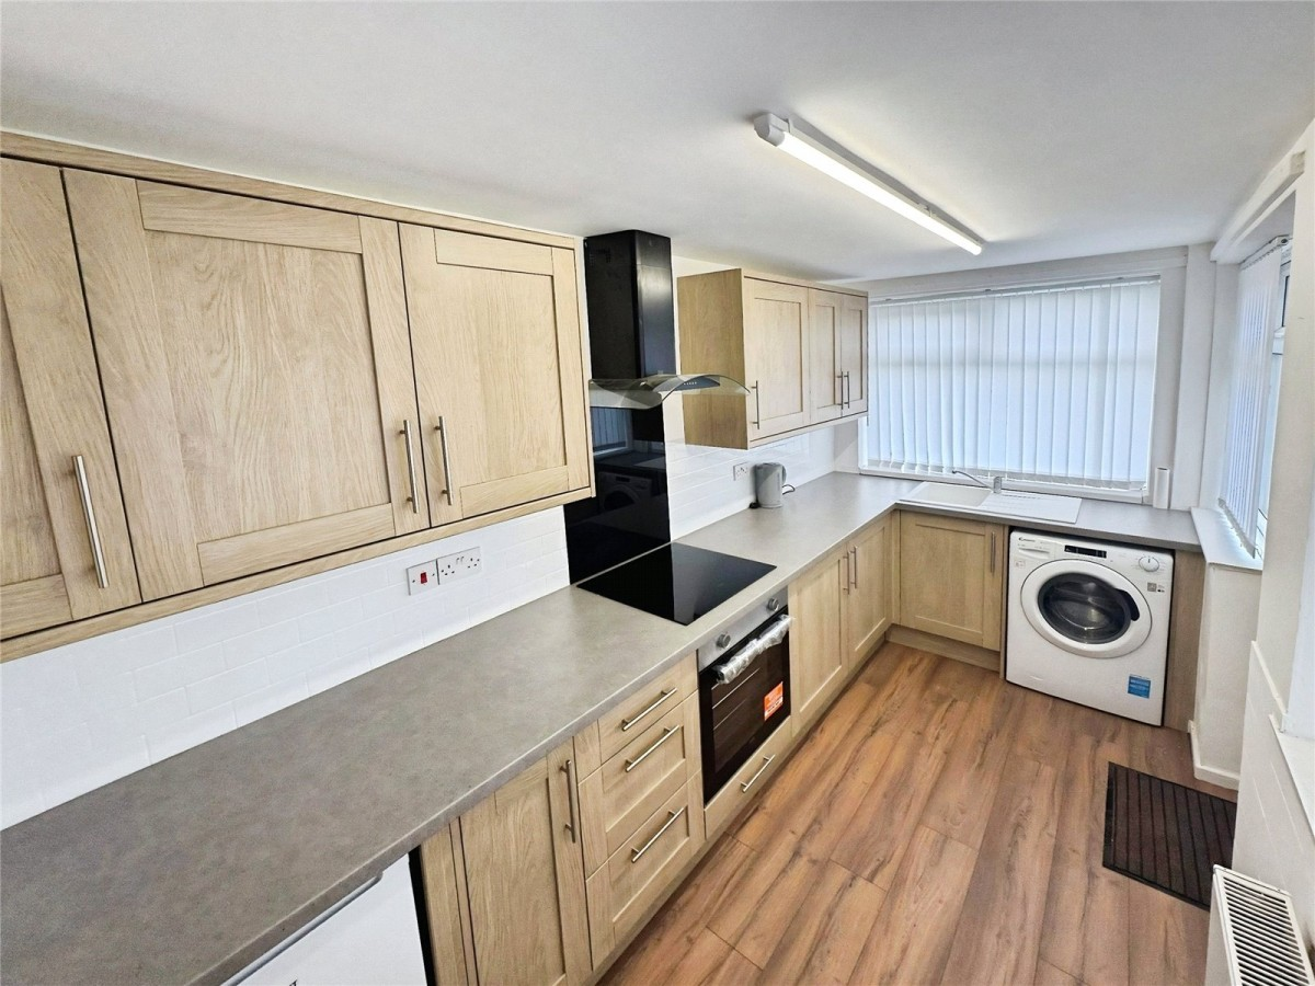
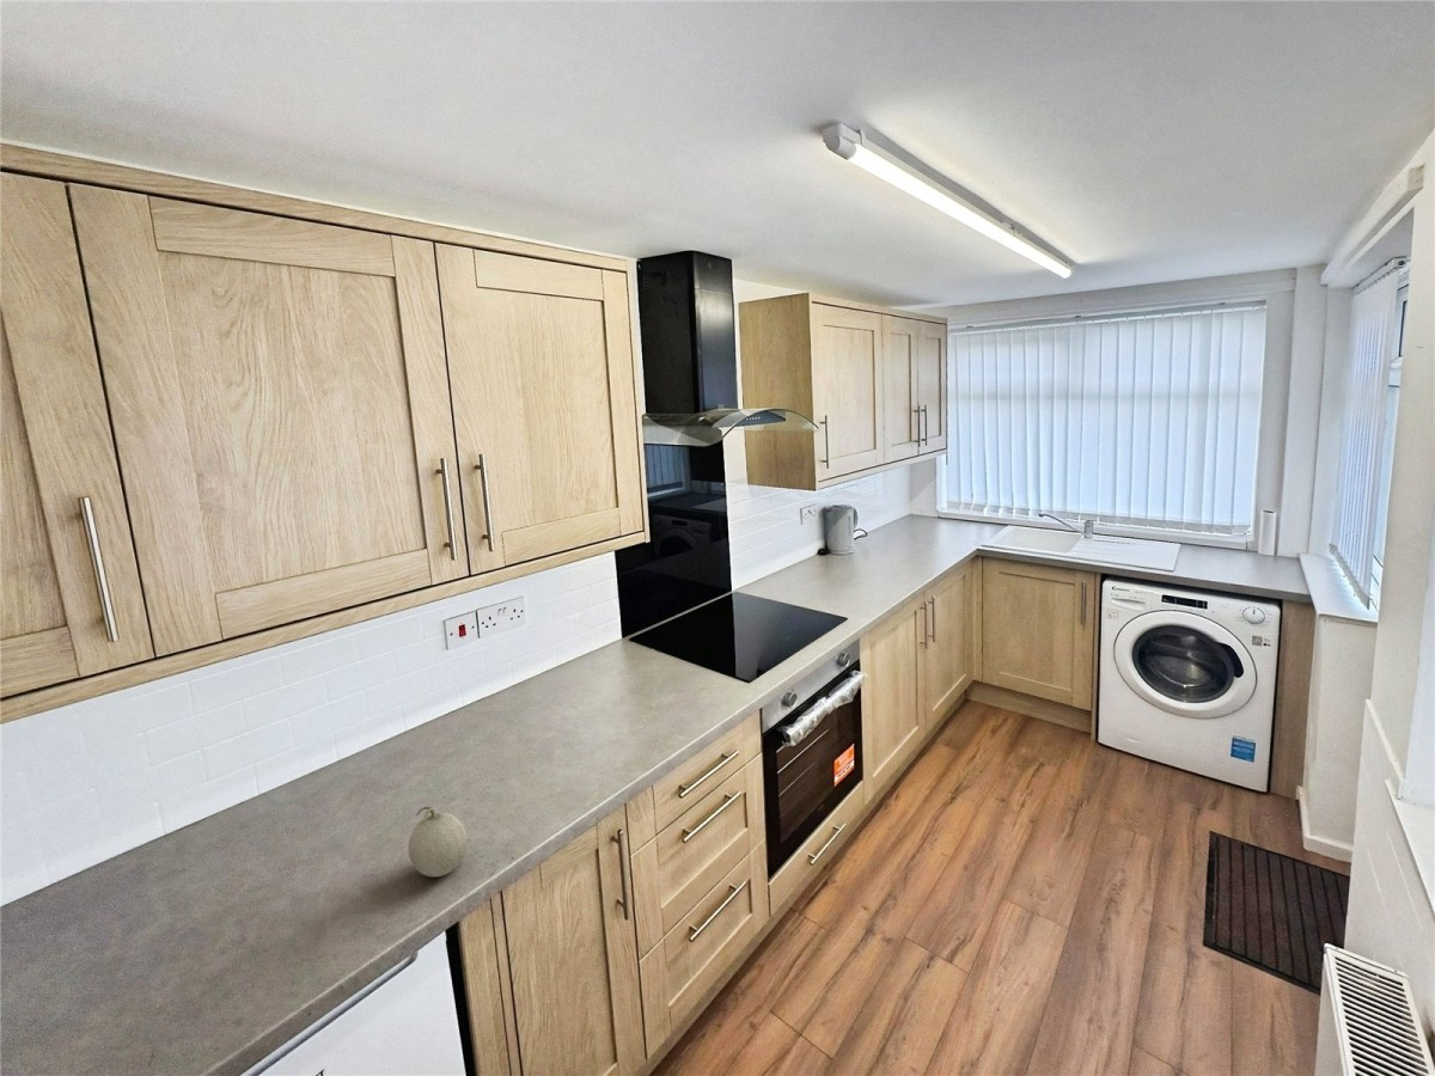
+ fruit (435, 834)
